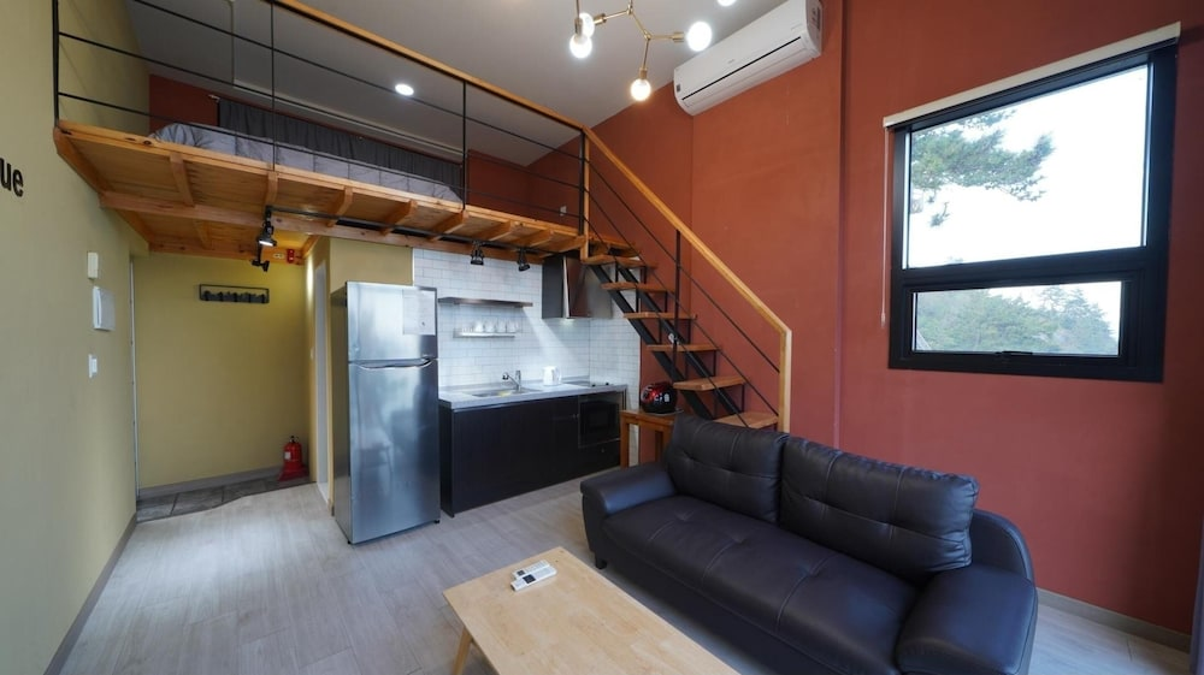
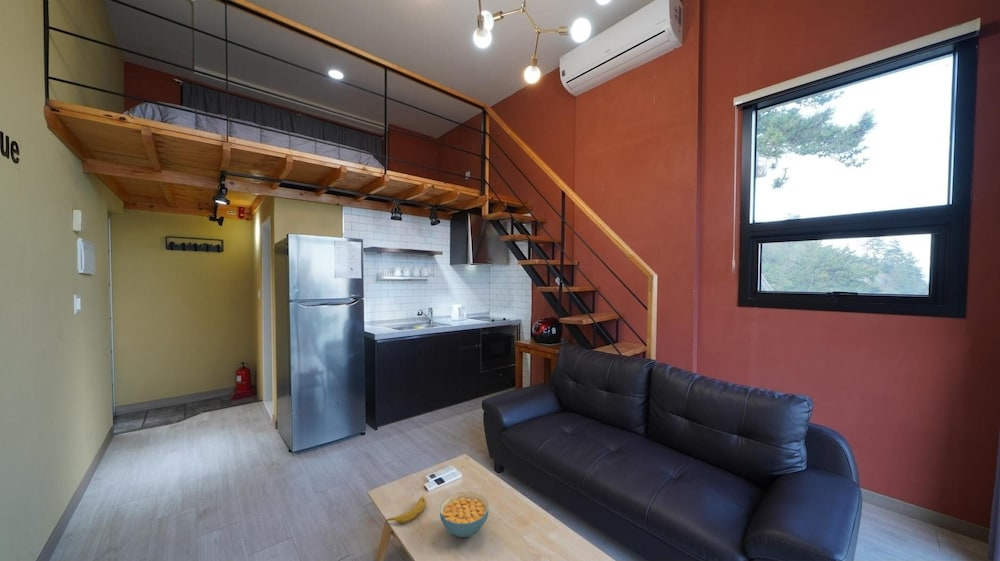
+ fruit (409, 511)
+ cereal bowl (464, 518)
